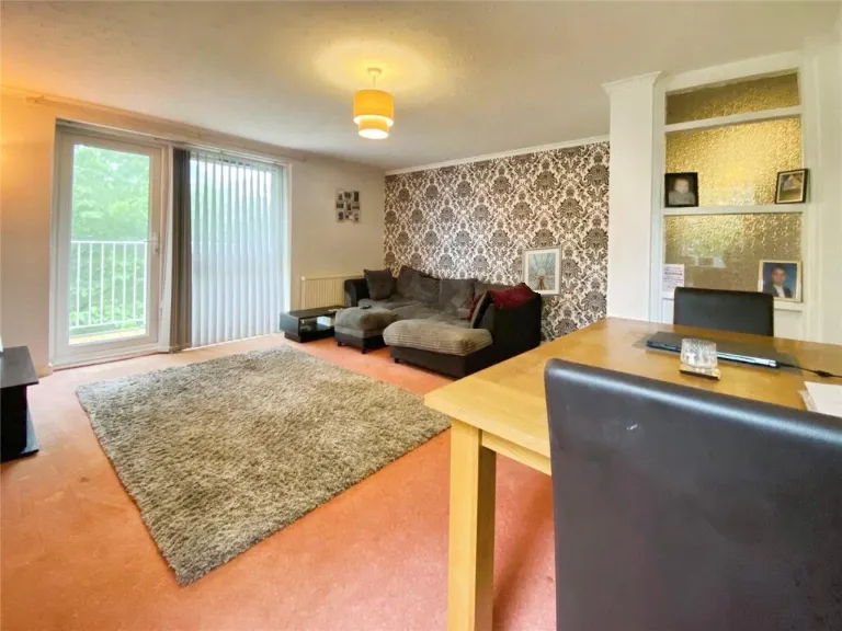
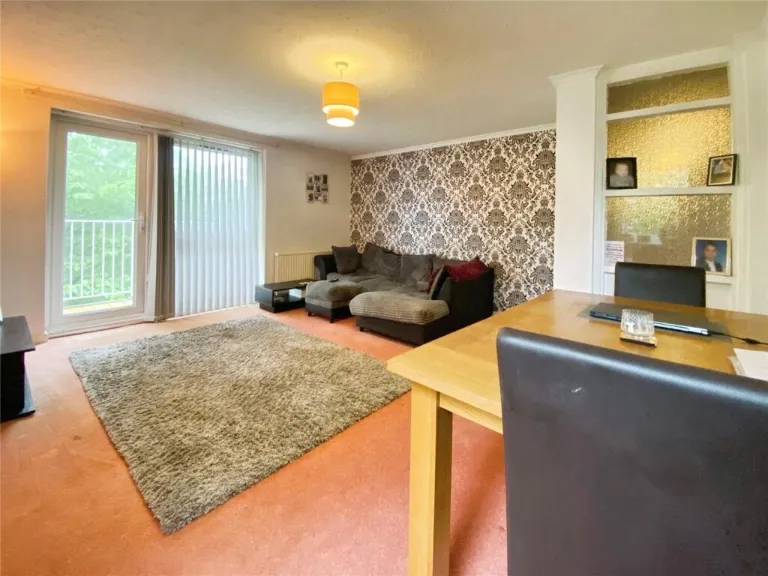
- picture frame (541, 272)
